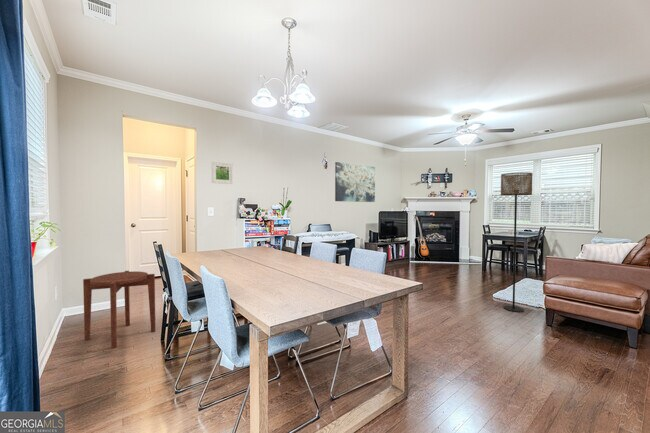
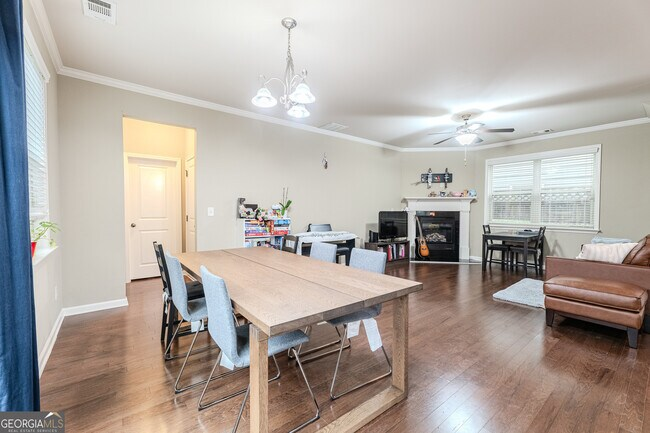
- side table (125, 305)
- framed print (222, 173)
- floor lamp (514, 241)
- wall art (356, 183)
